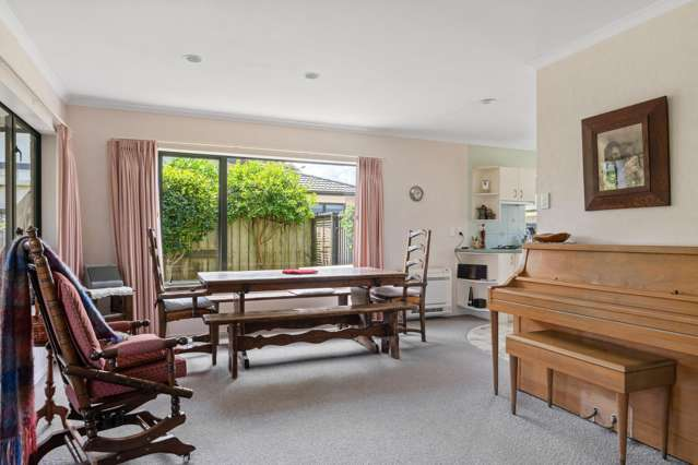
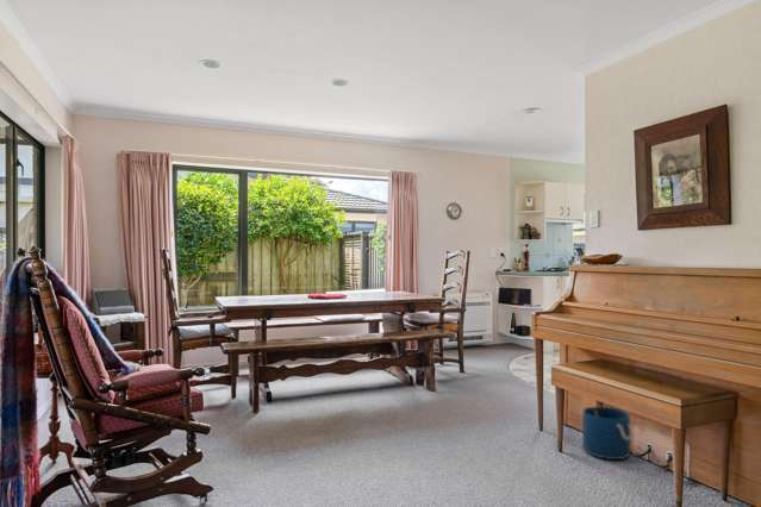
+ bucket (606, 432)
